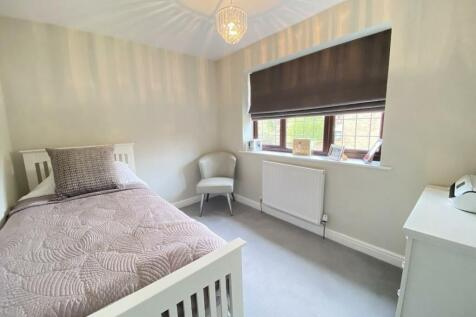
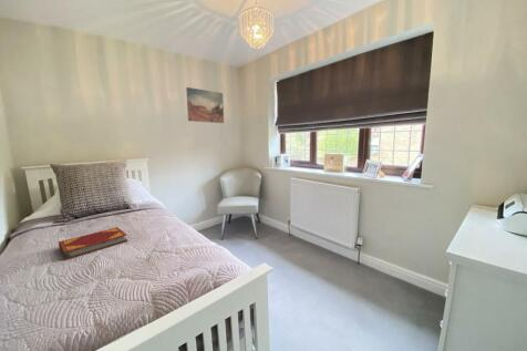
+ hardback book (94, 240)
+ wall art (206, 106)
